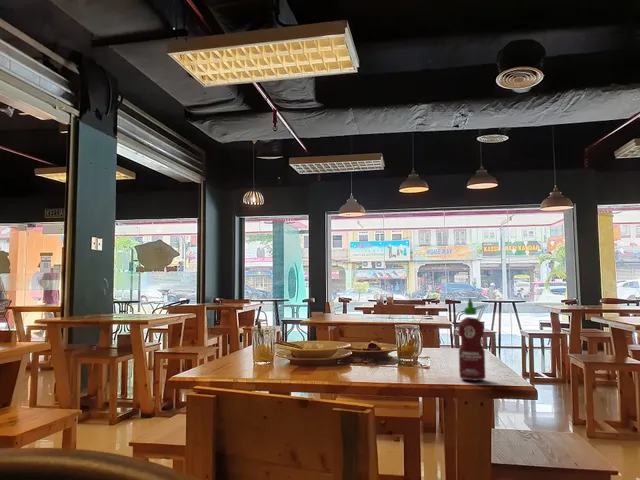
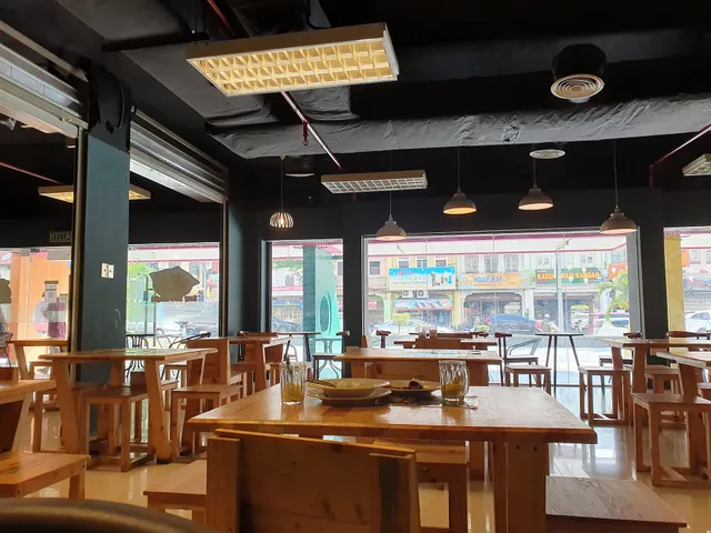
- hot sauce (471, 338)
